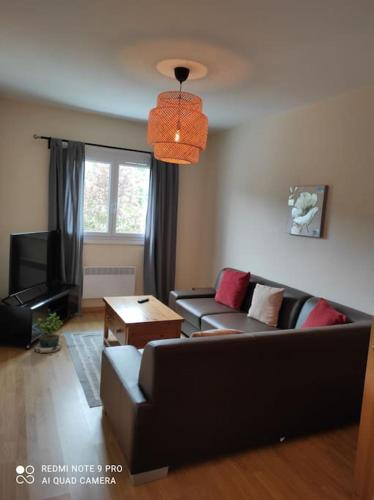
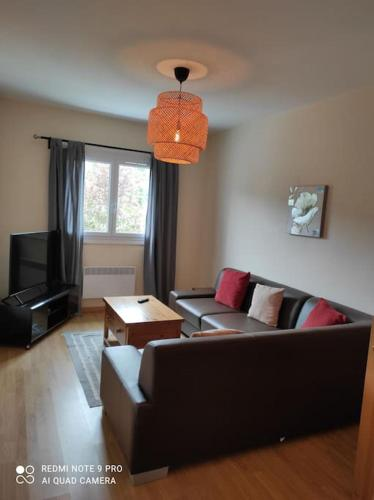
- potted plant (51, 331)
